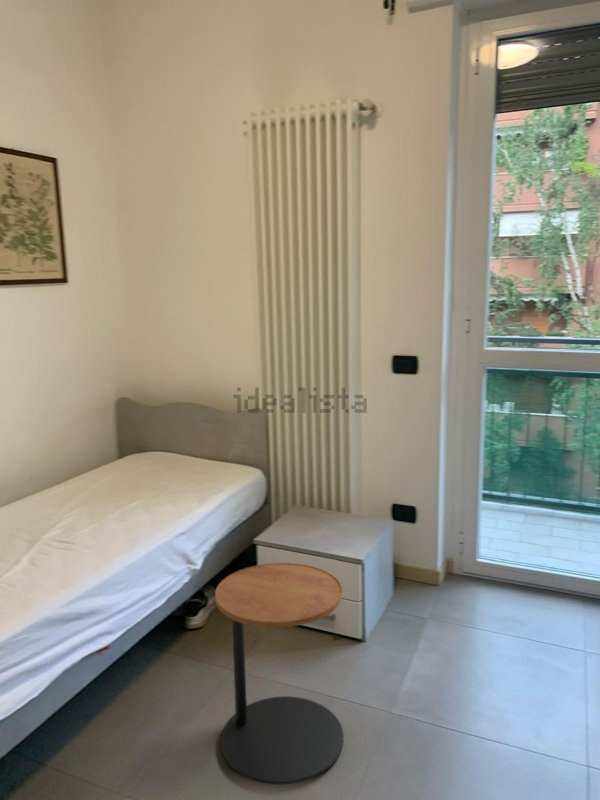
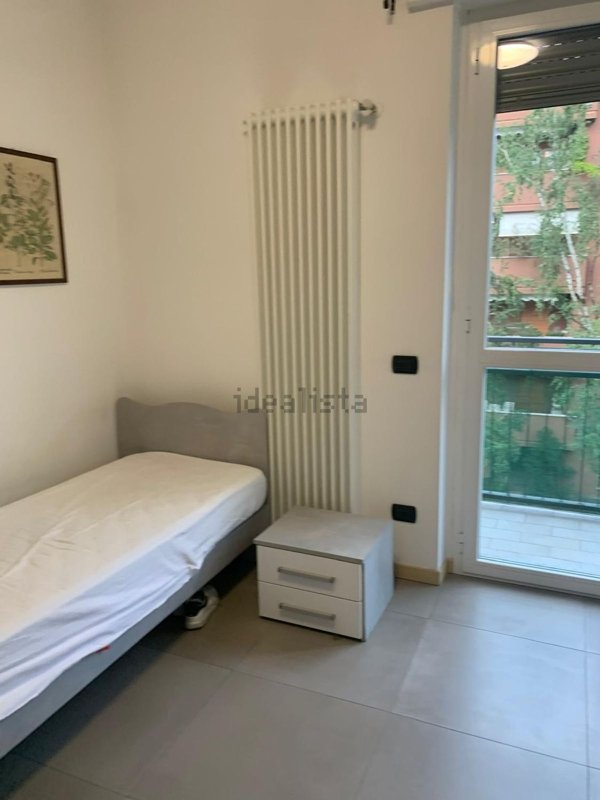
- side table (283, 696)
